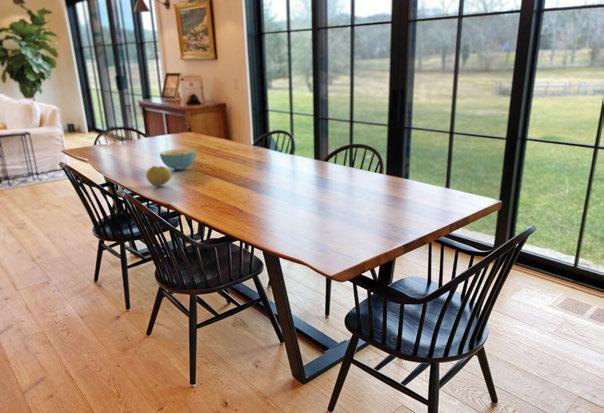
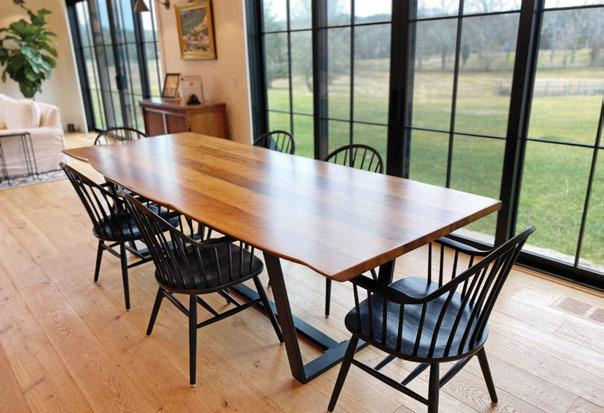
- cereal bowl (178, 160)
- fruit (158, 176)
